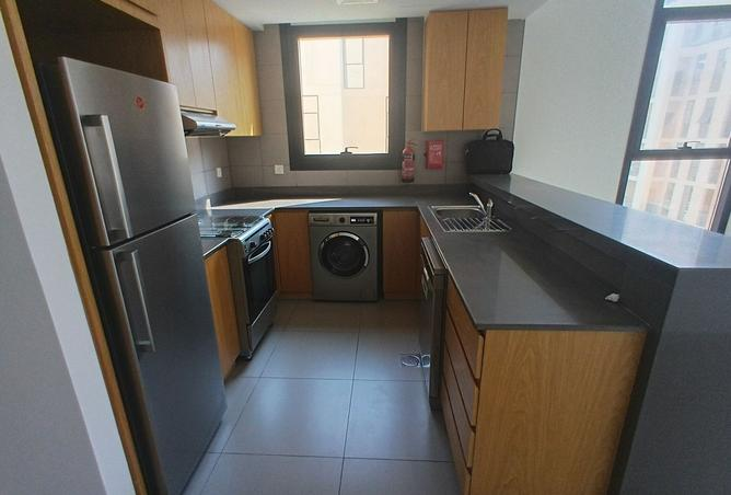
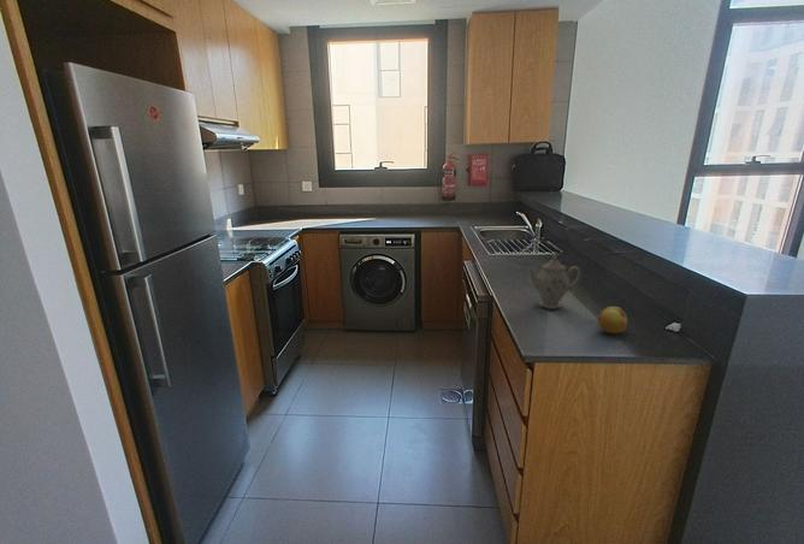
+ chinaware (551, 279)
+ fruit (613, 320)
